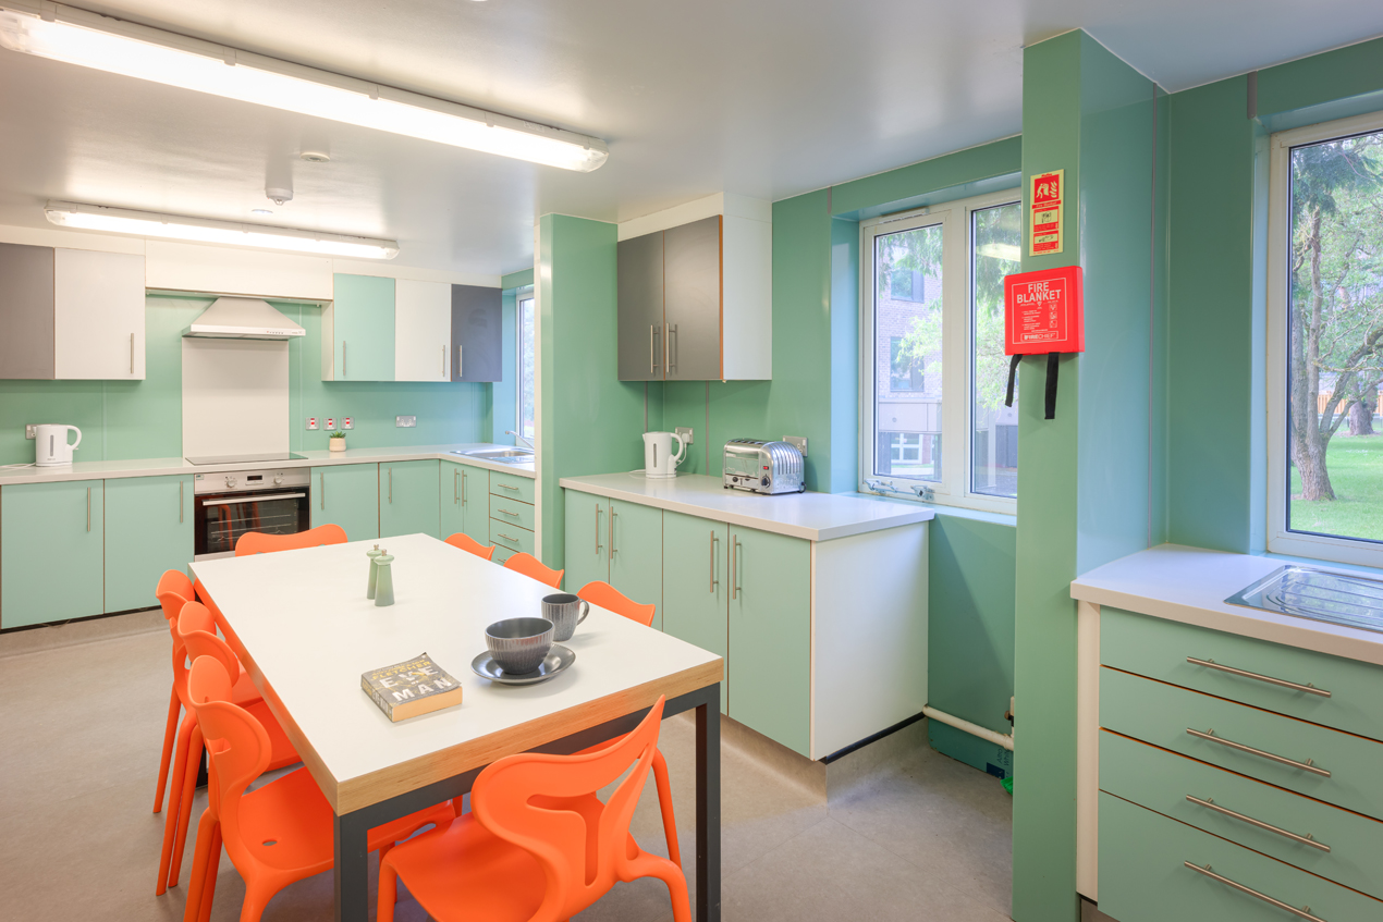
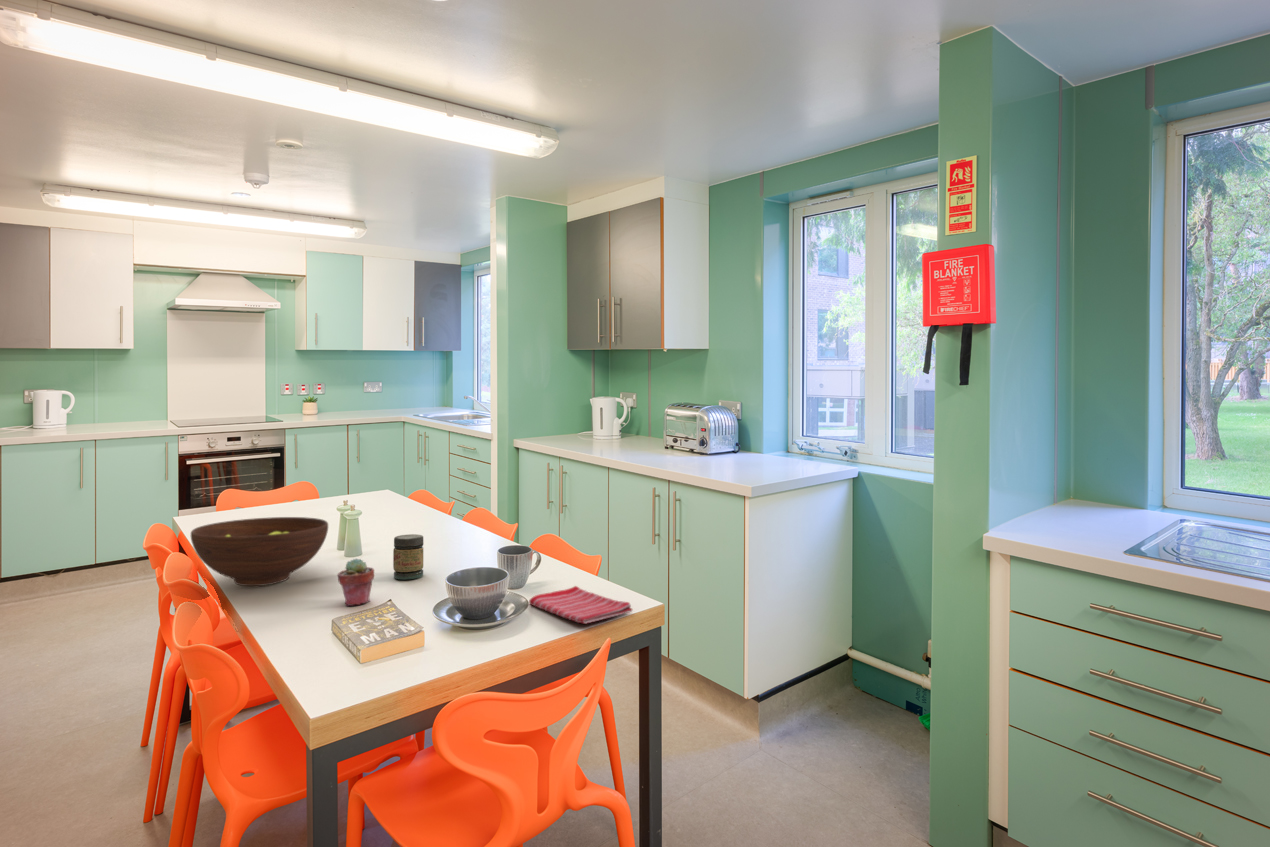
+ fruit bowl (262, 553)
+ jar (408, 556)
+ dish towel (579, 603)
+ potted succulent (356, 580)
